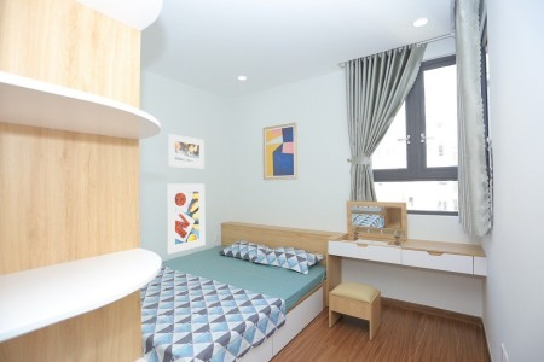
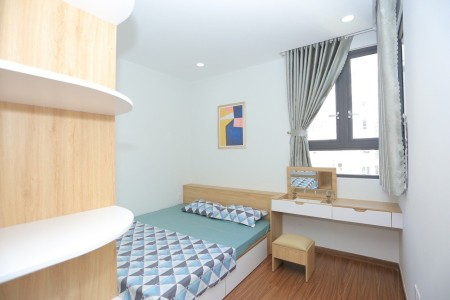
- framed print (186, 216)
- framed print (187, 152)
